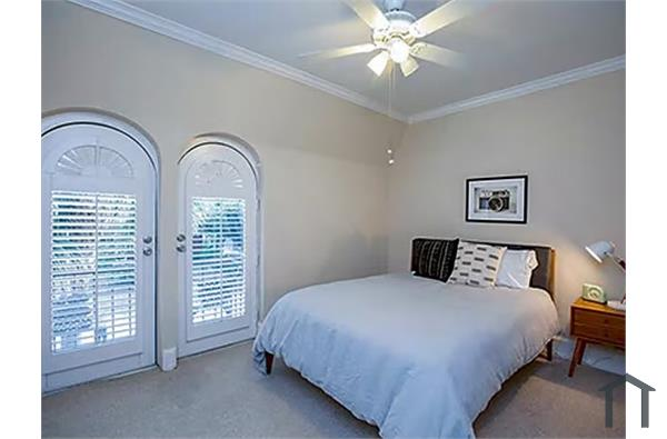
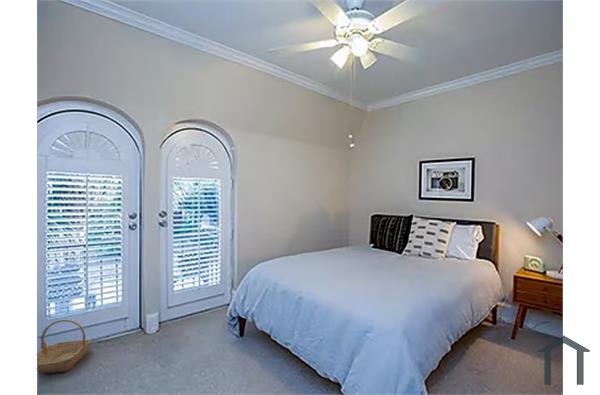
+ basket (64, 342)
